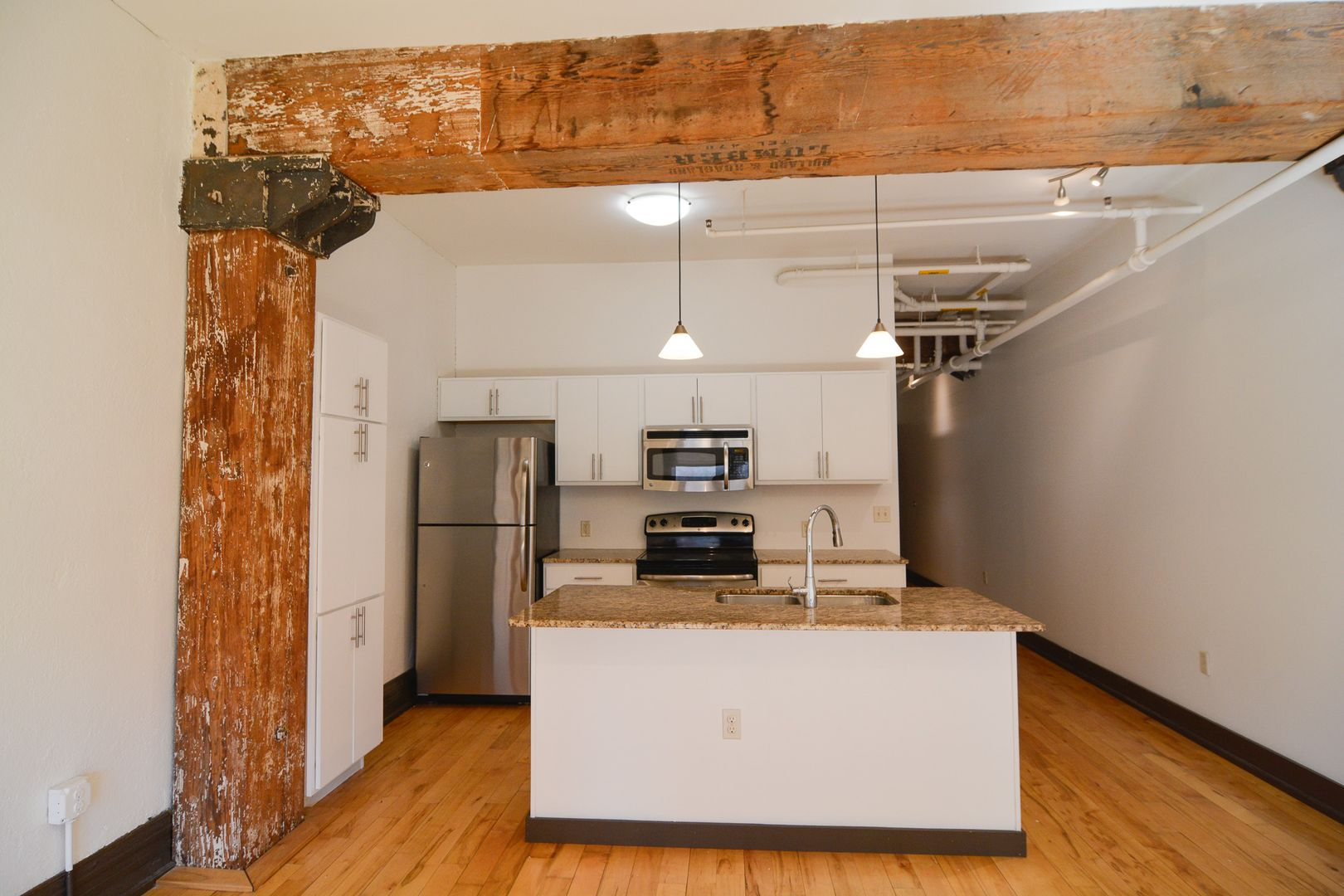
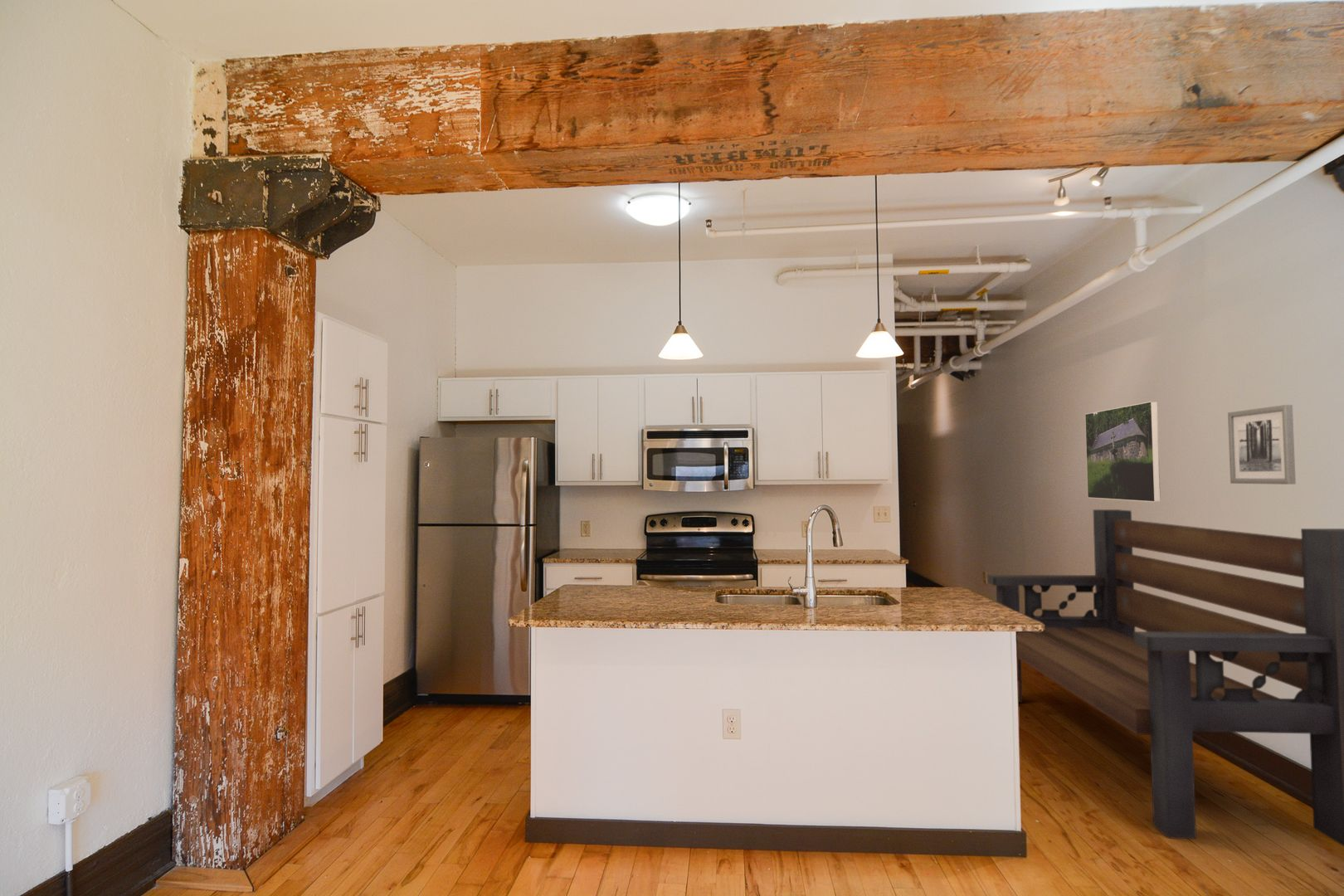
+ wall art (1259, 446)
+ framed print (1119, 454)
+ bench (1133, 634)
